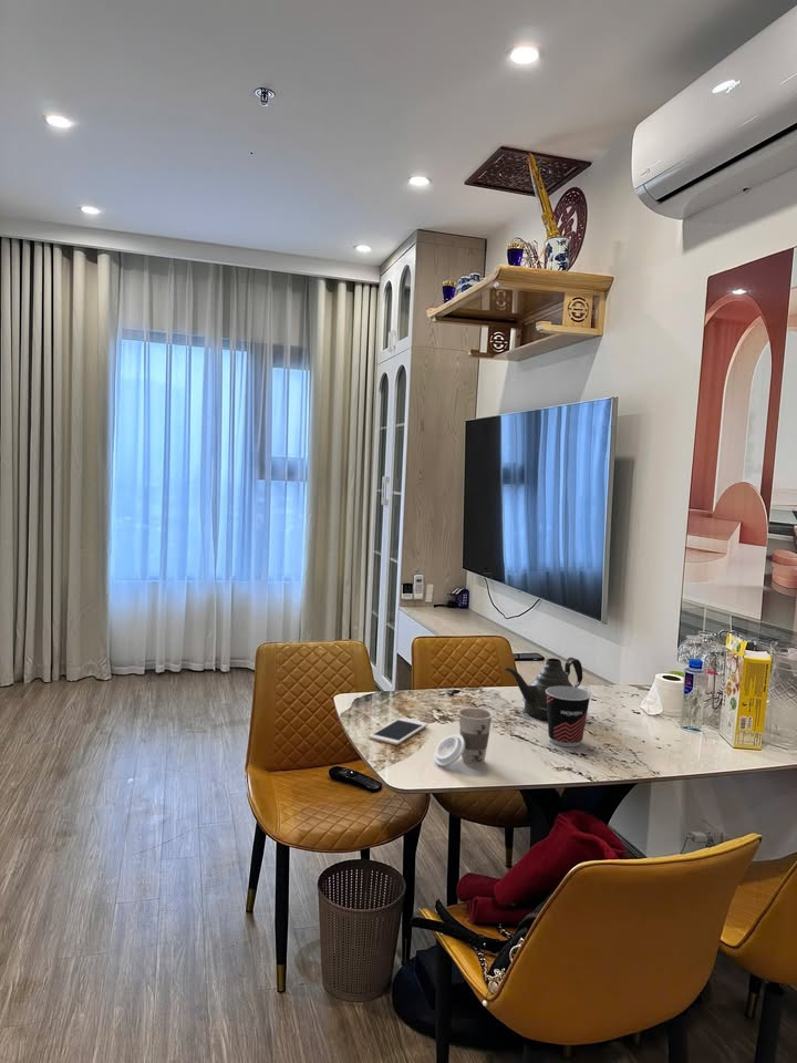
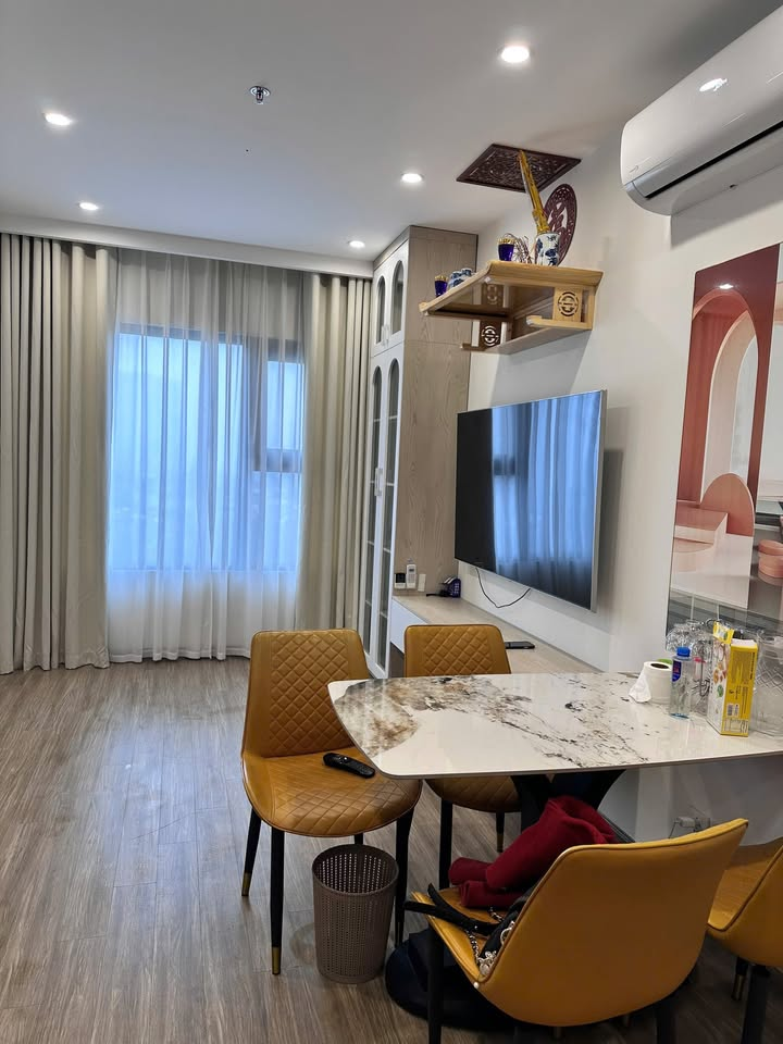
- cell phone (398, 730)
- cup (464, 737)
- cup (566, 716)
- teapot (541, 687)
